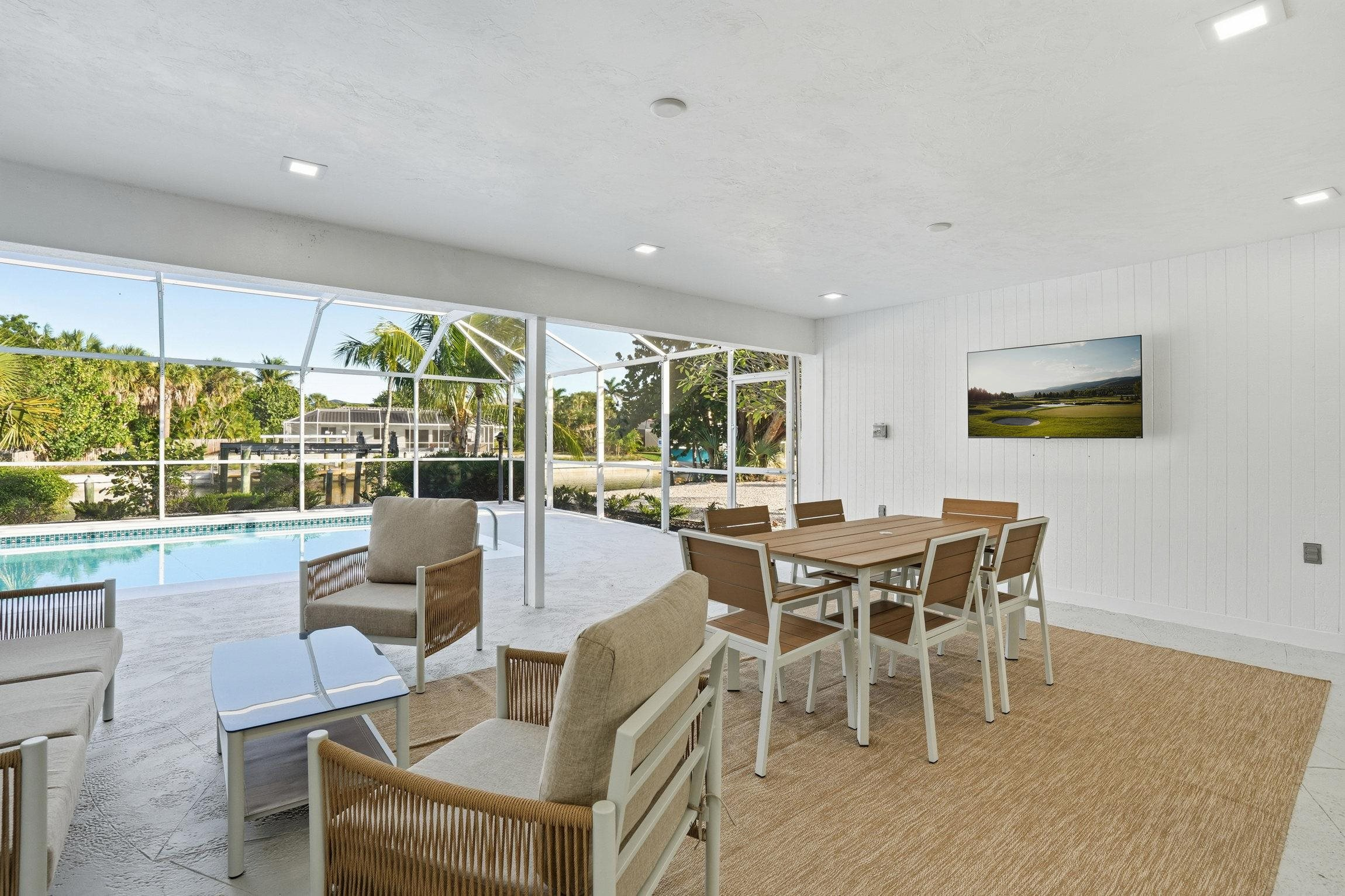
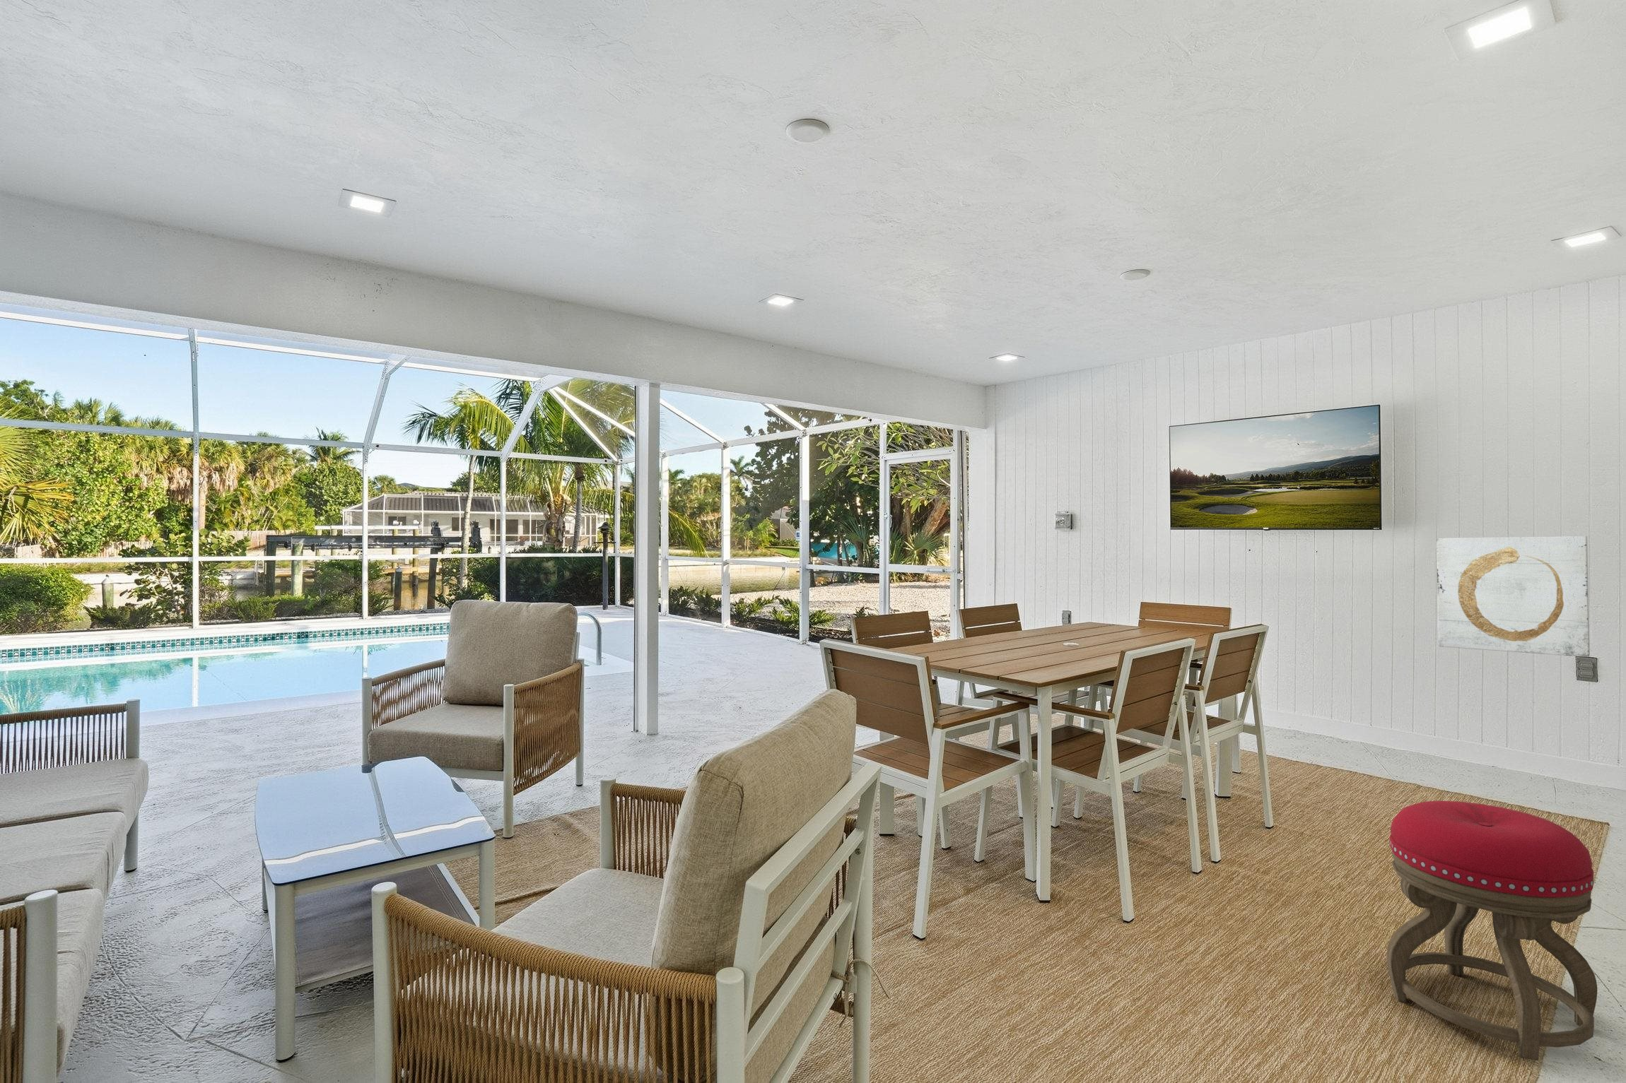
+ stool (1486, 910)
+ wall art (1509, 595)
